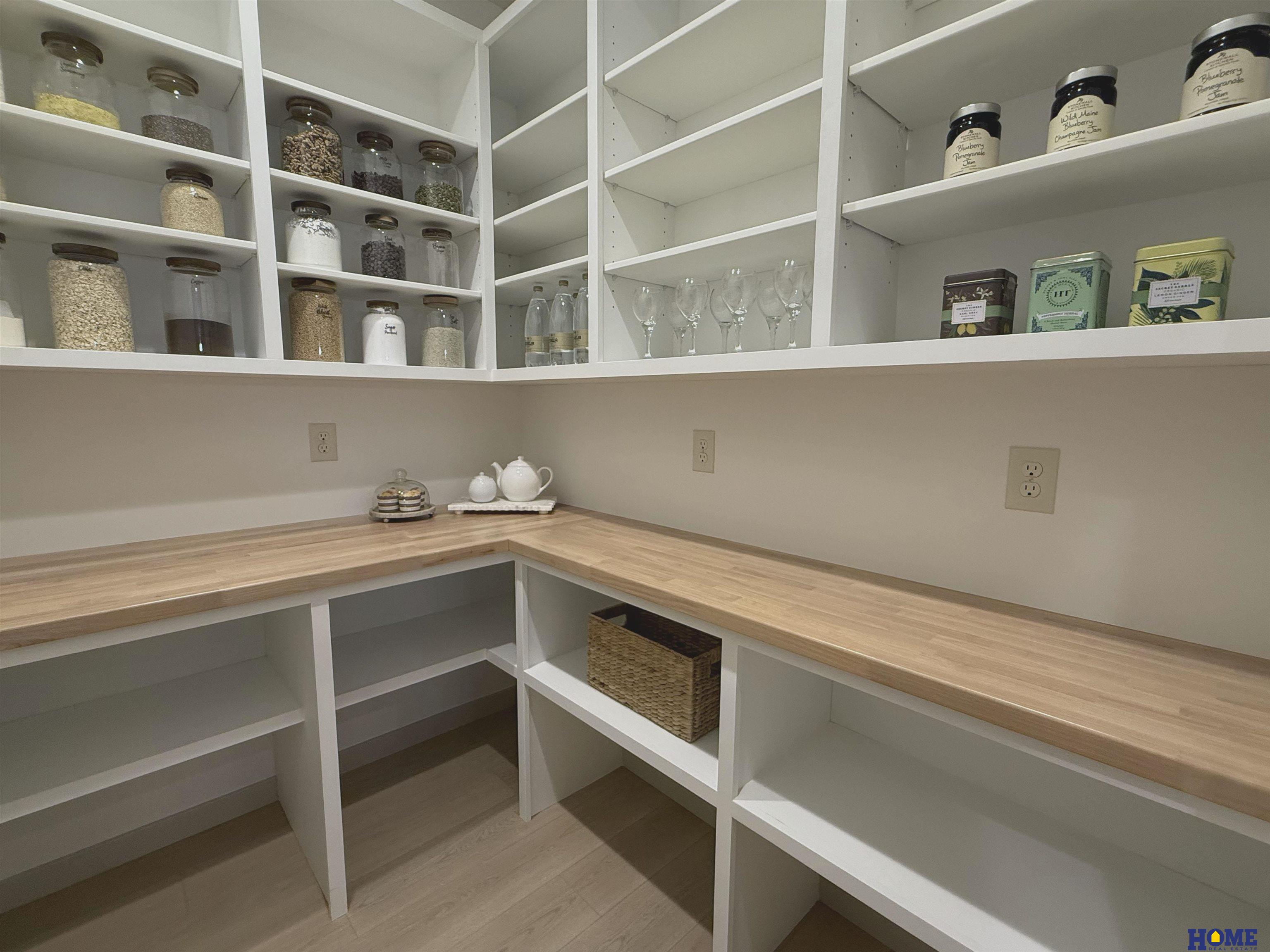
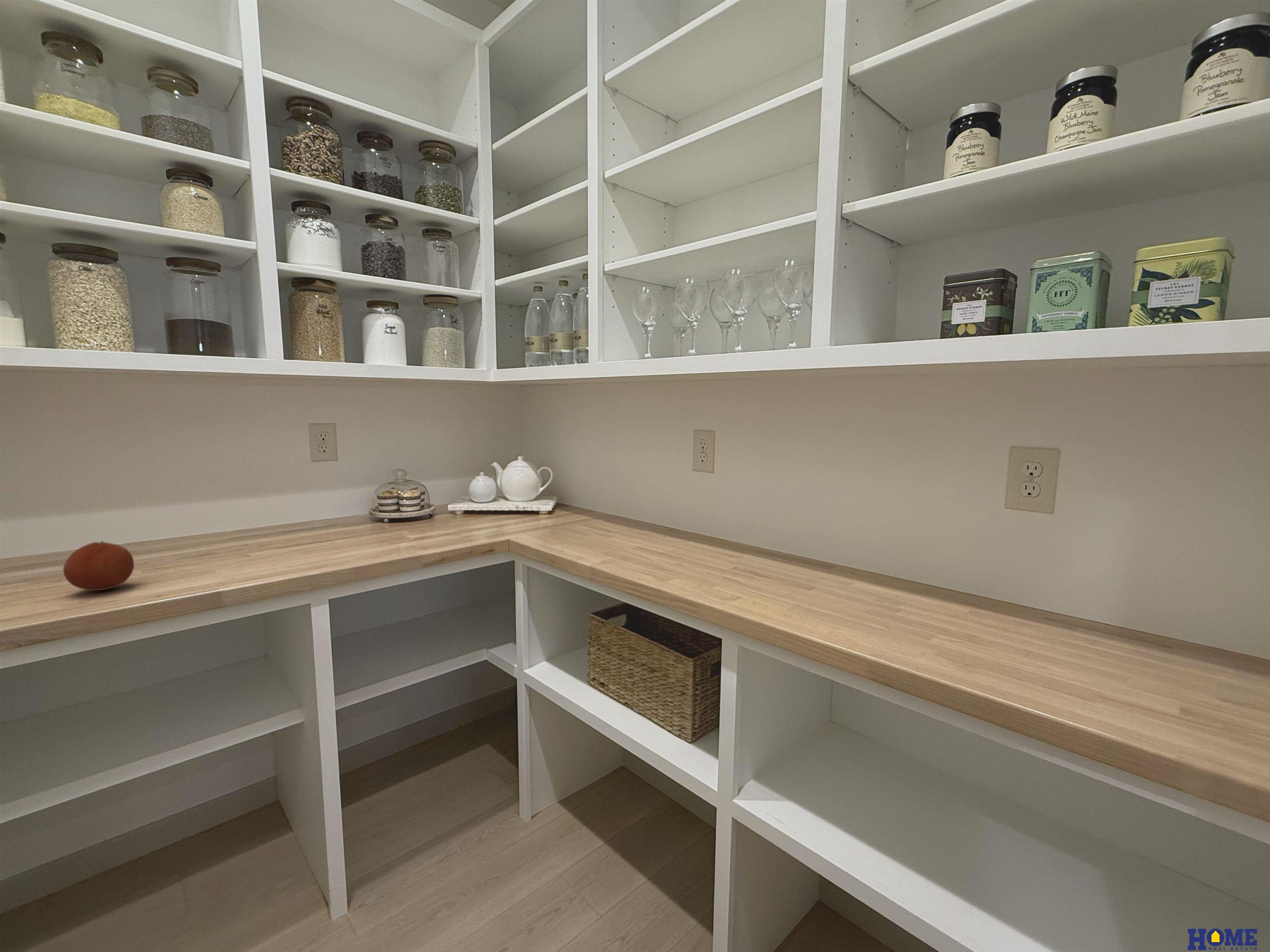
+ fruit (100, 565)
